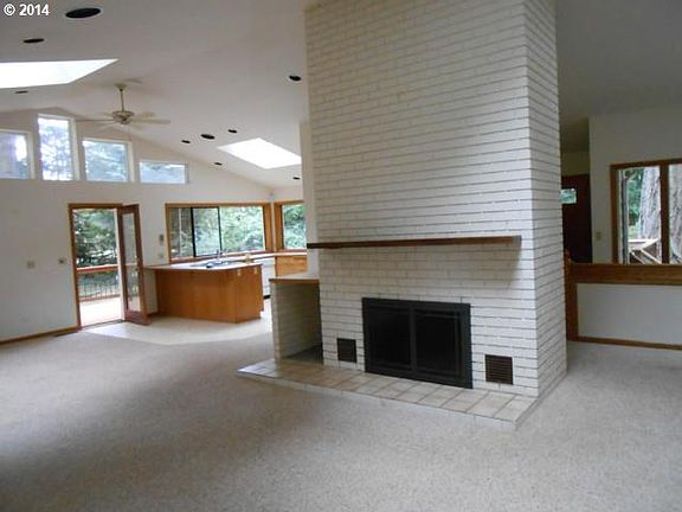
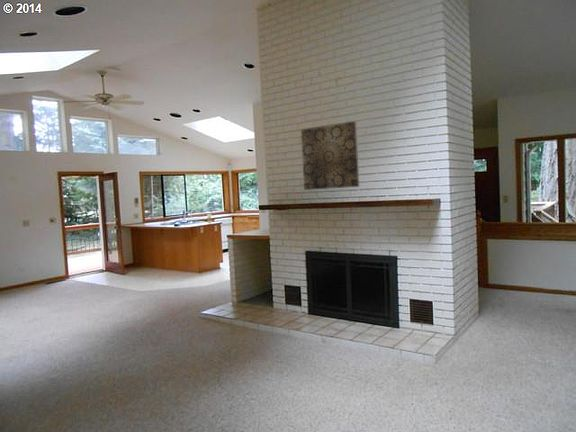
+ wall art (329, 157)
